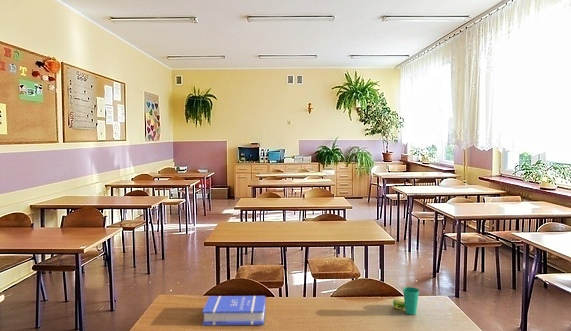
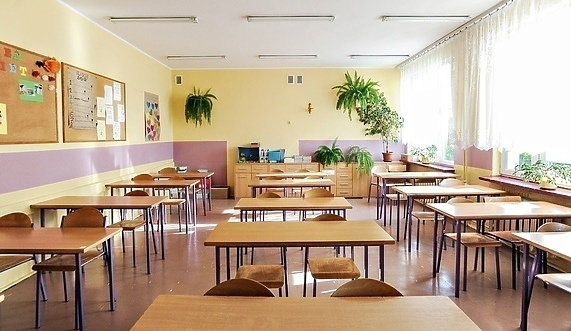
- book (235, 309)
- cup (405, 298)
